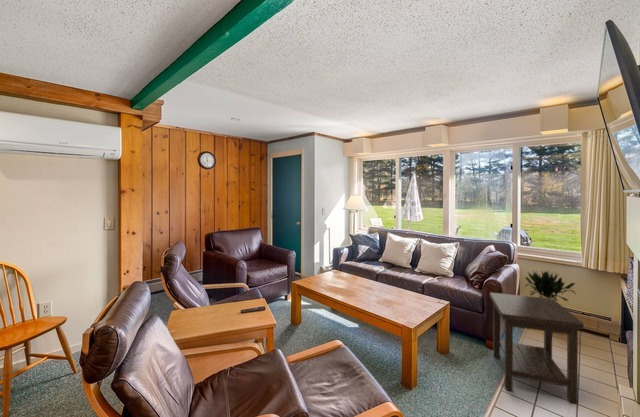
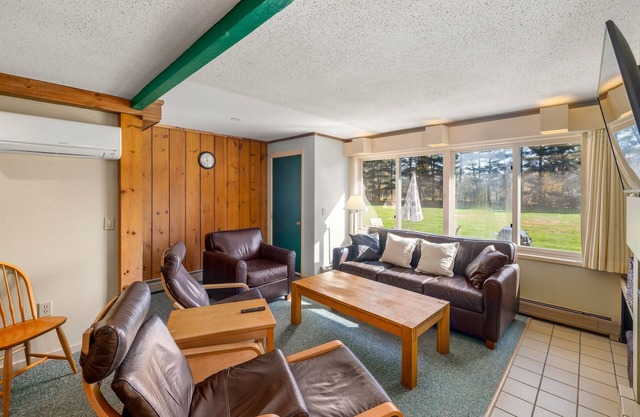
- side table (529, 345)
- potted plant (550, 297)
